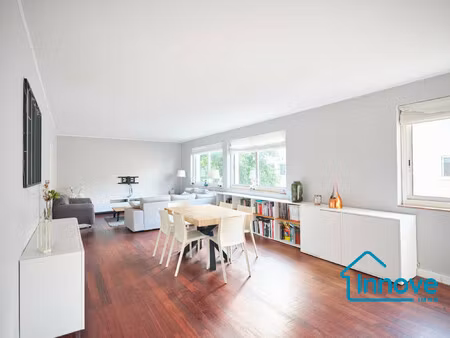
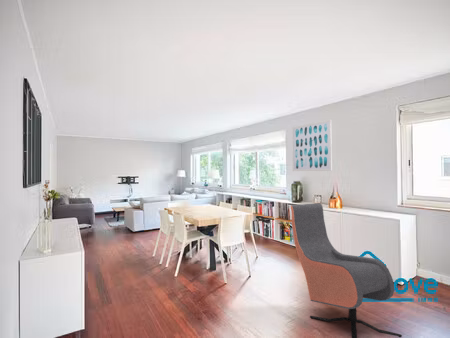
+ wall art (310, 147)
+ armchair (338, 263)
